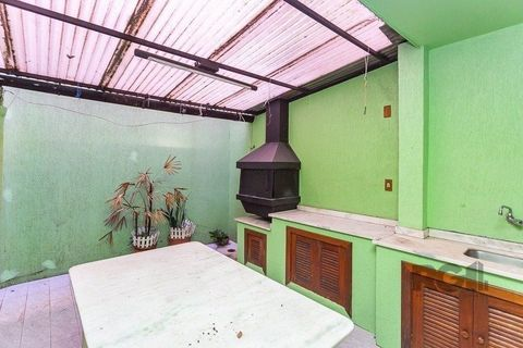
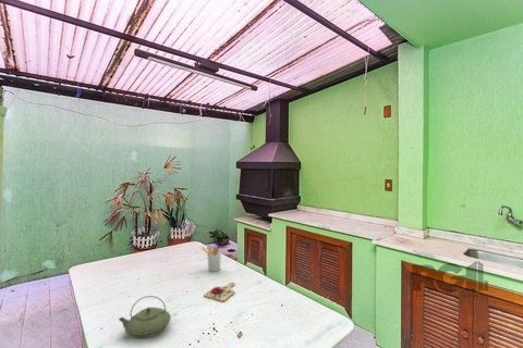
+ cutting board (223, 288)
+ teapot (145, 312)
+ utensil holder (210, 257)
